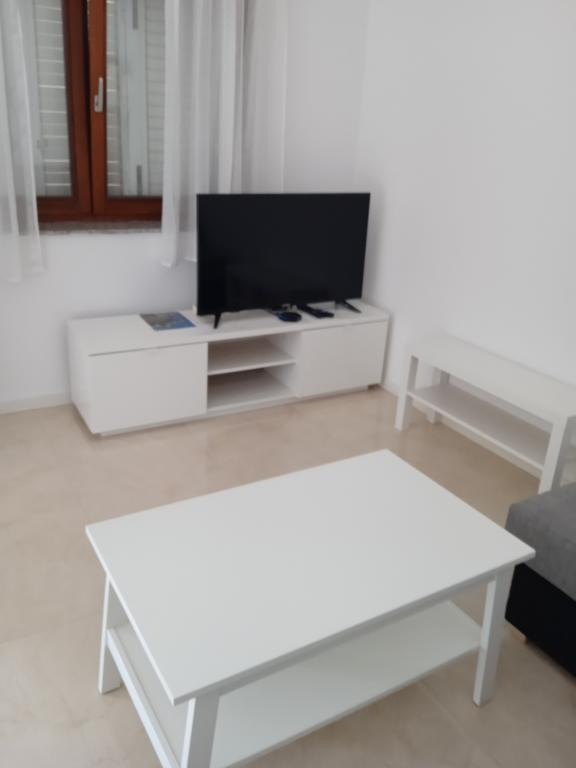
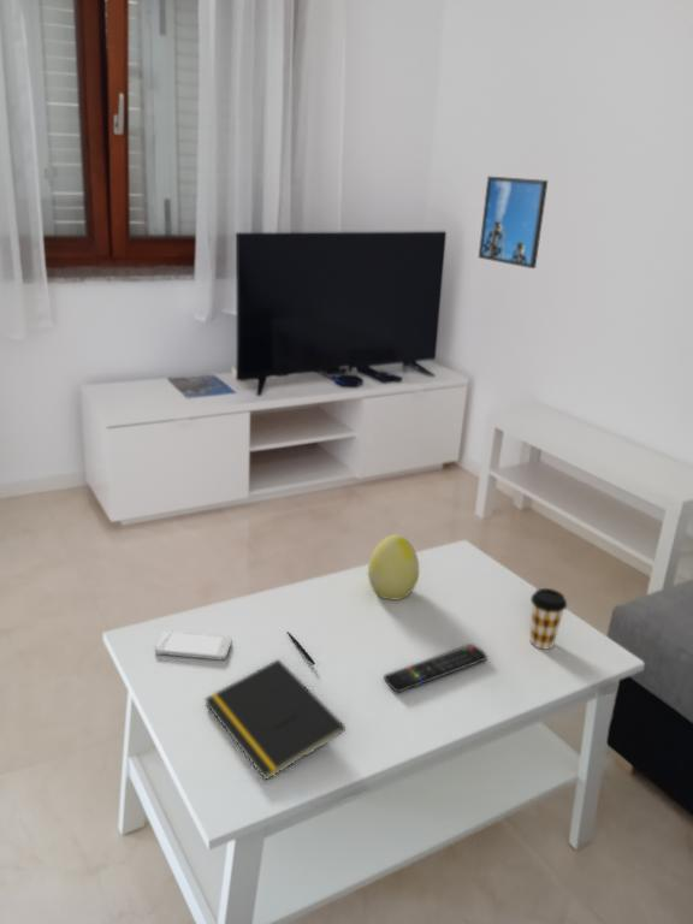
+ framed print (510, 221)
+ smartphone (194, 645)
+ notepad (272, 713)
+ pen (300, 646)
+ remote control (437, 668)
+ coffee cup (545, 618)
+ decorative egg (393, 563)
